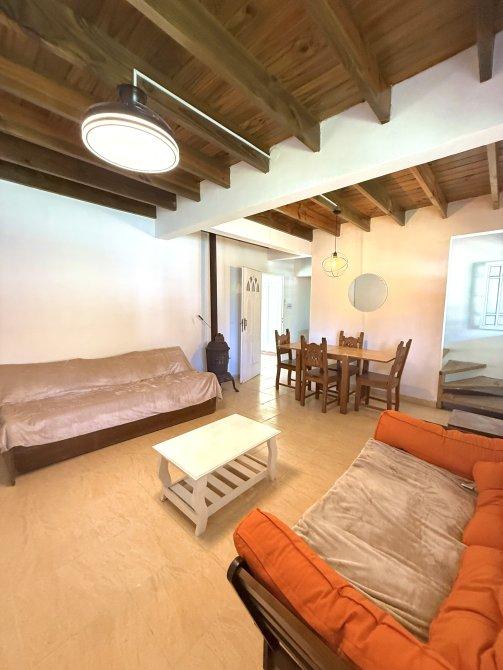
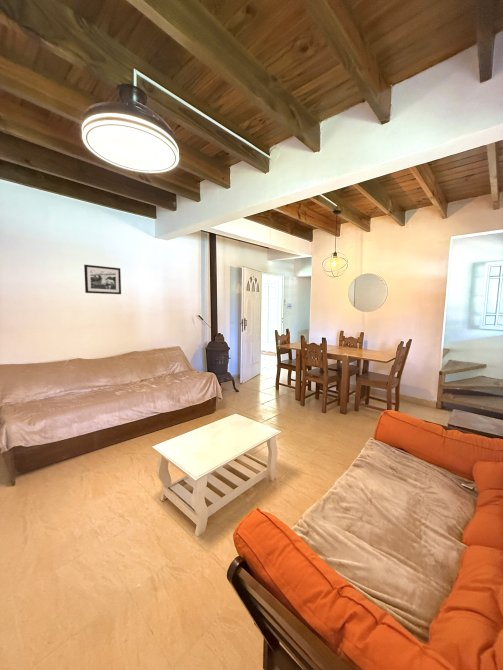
+ picture frame (103, 280)
